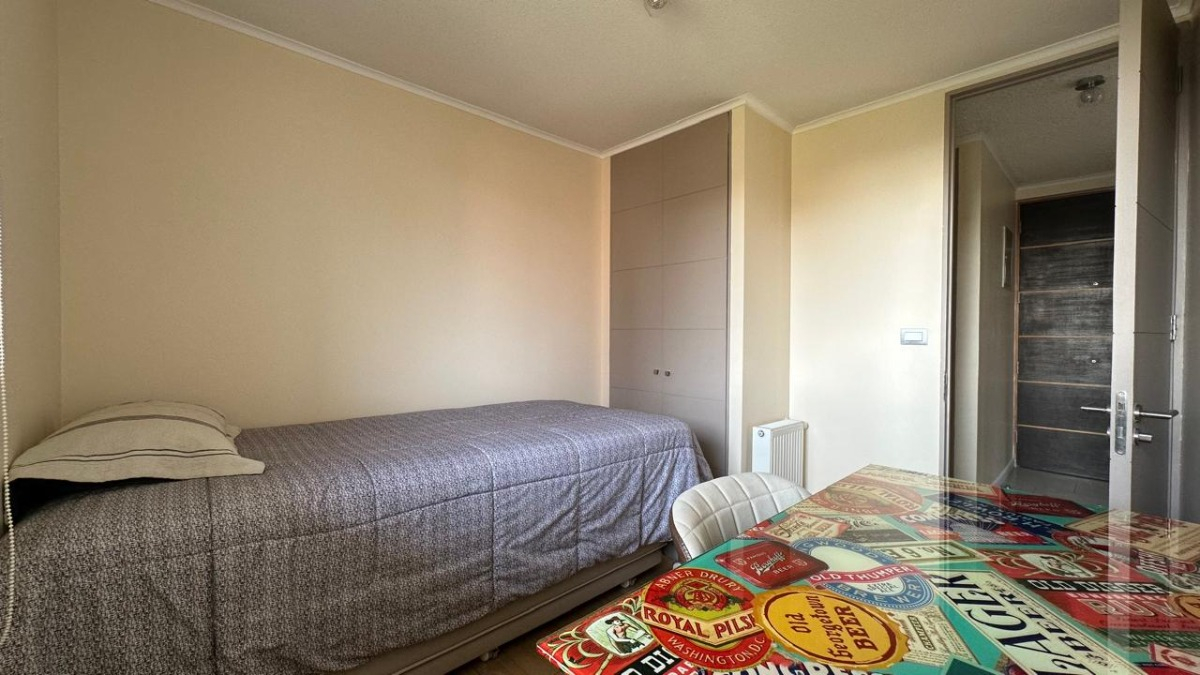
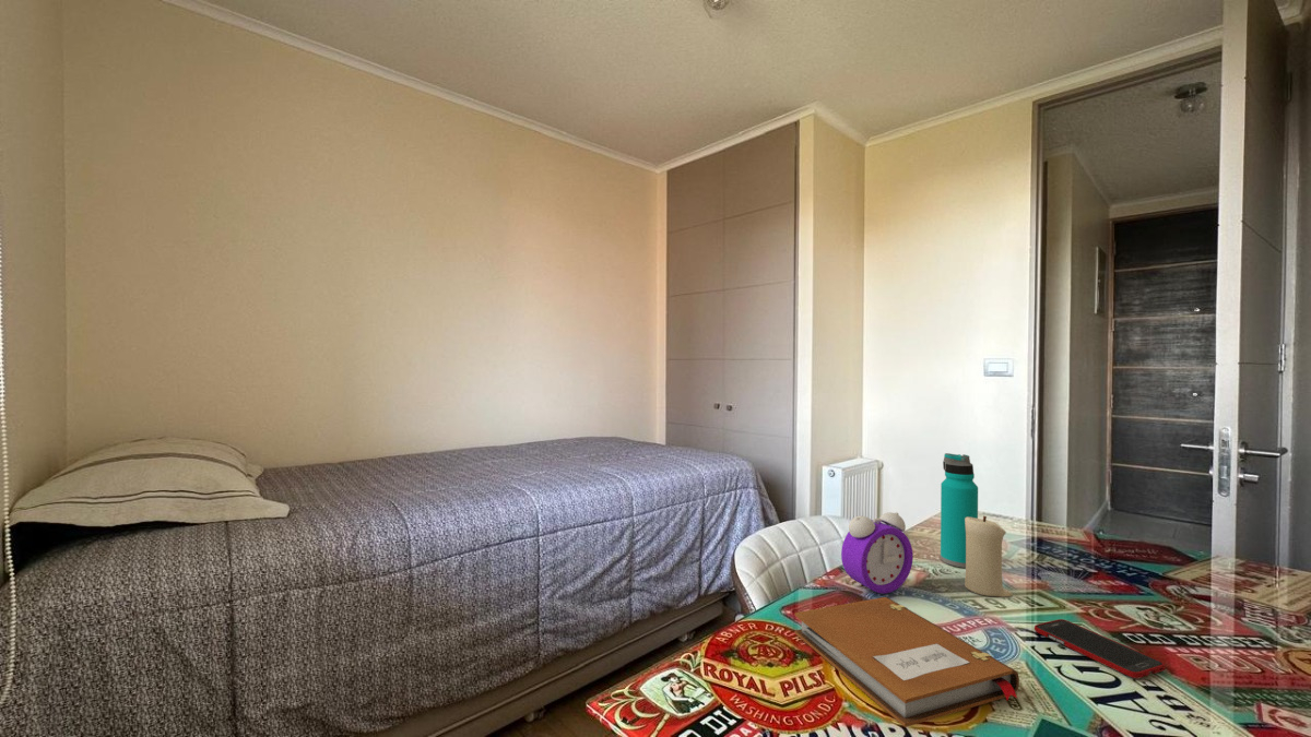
+ water bottle (958, 508)
+ alarm clock (876, 550)
+ candle (985, 552)
+ notebook (899, 651)
+ cell phone (1095, 646)
